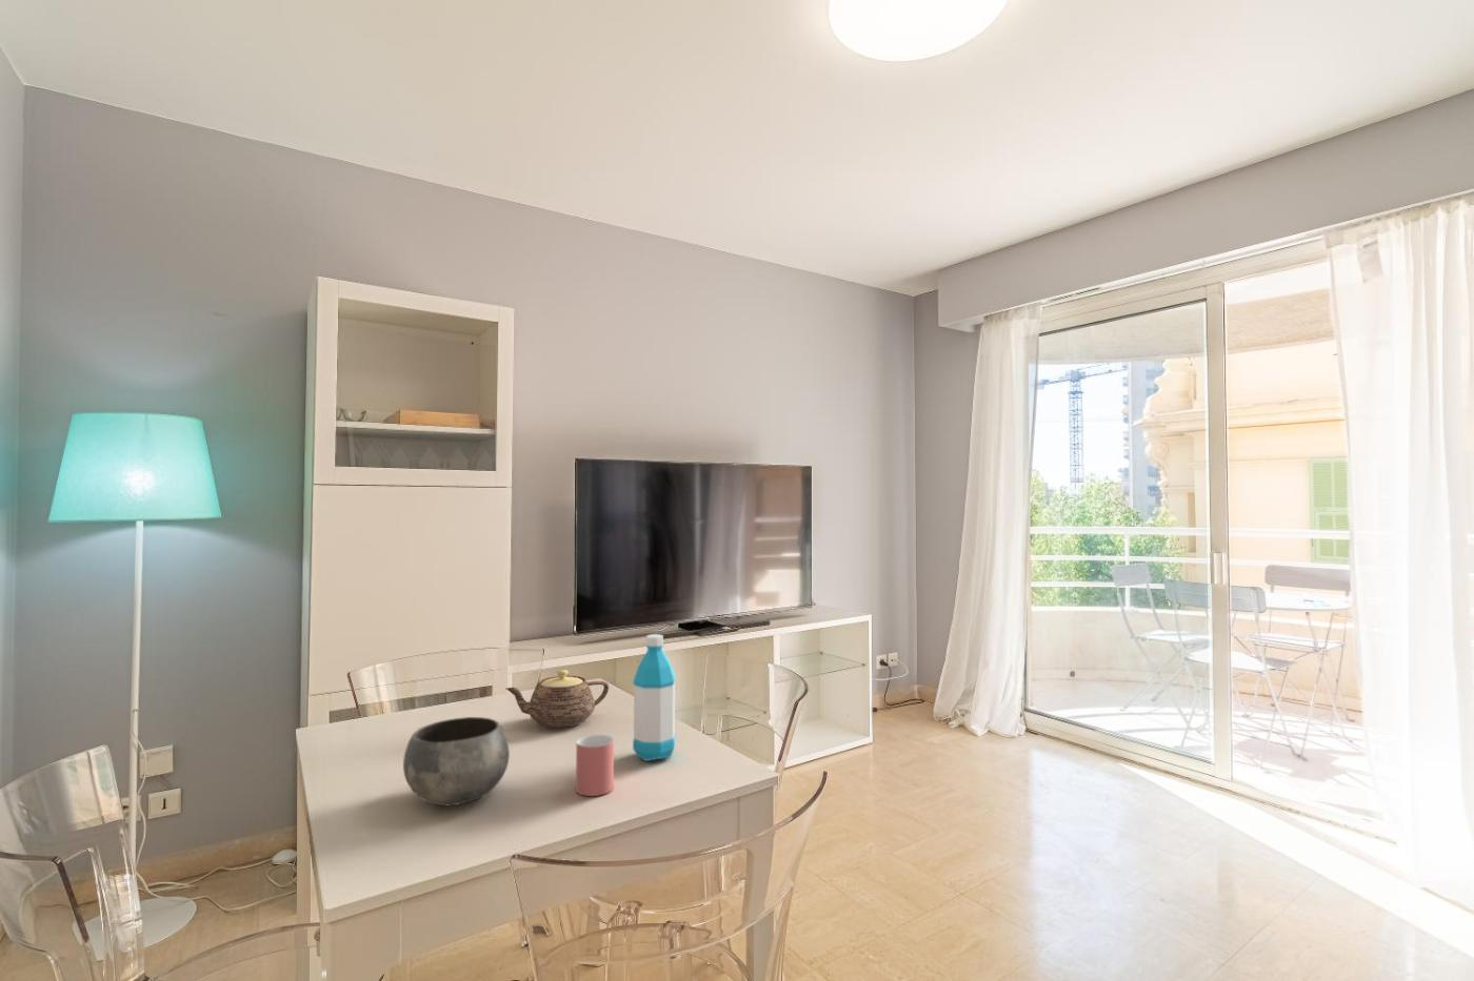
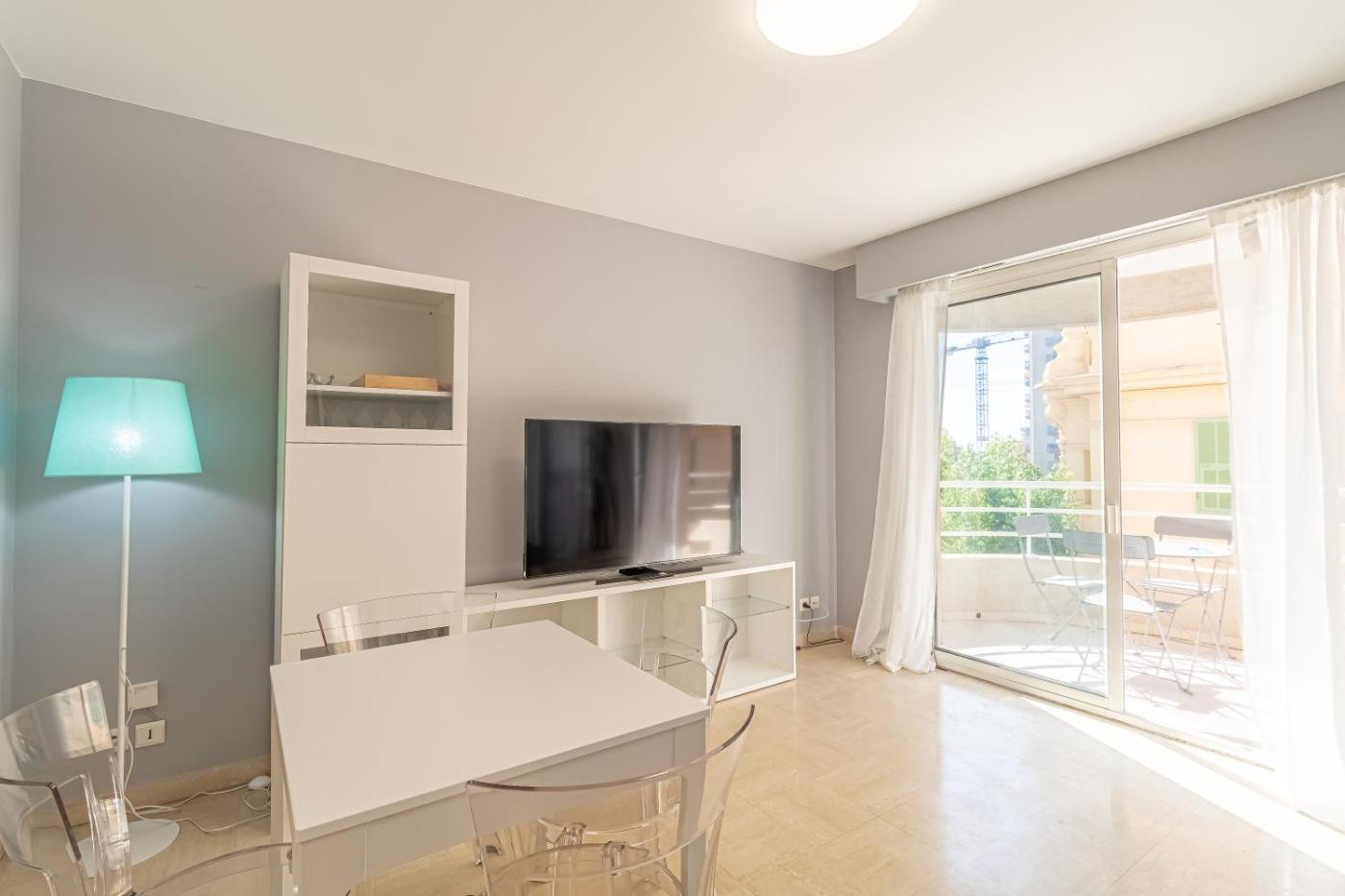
- water bottle (654, 695)
- teapot (558, 696)
- bowl (457, 762)
- cup (593, 761)
